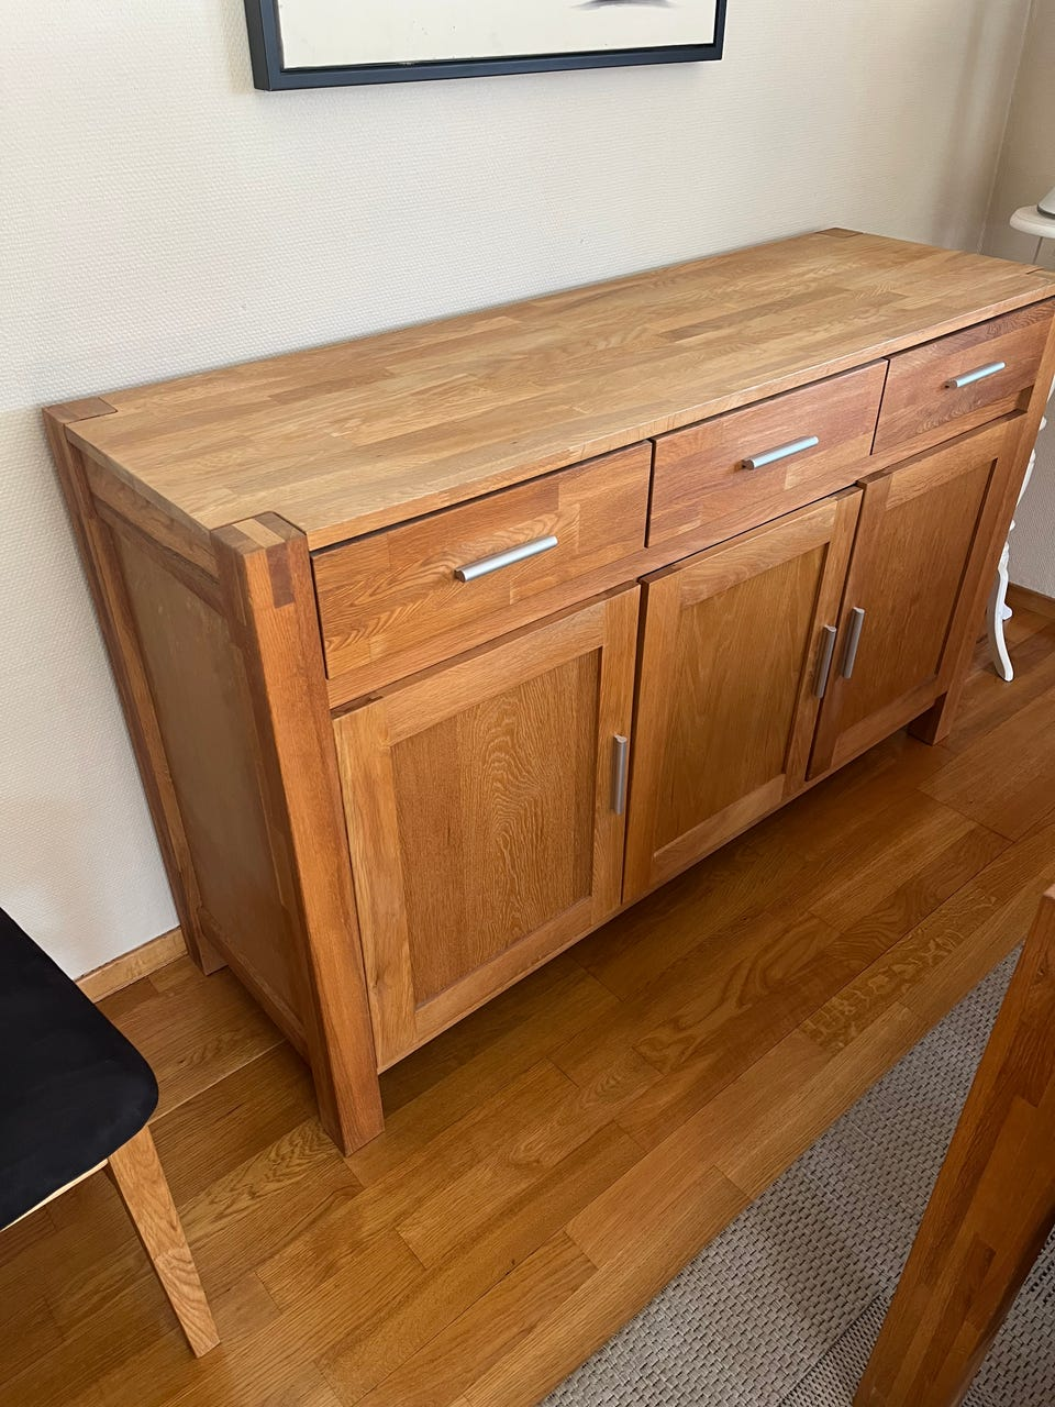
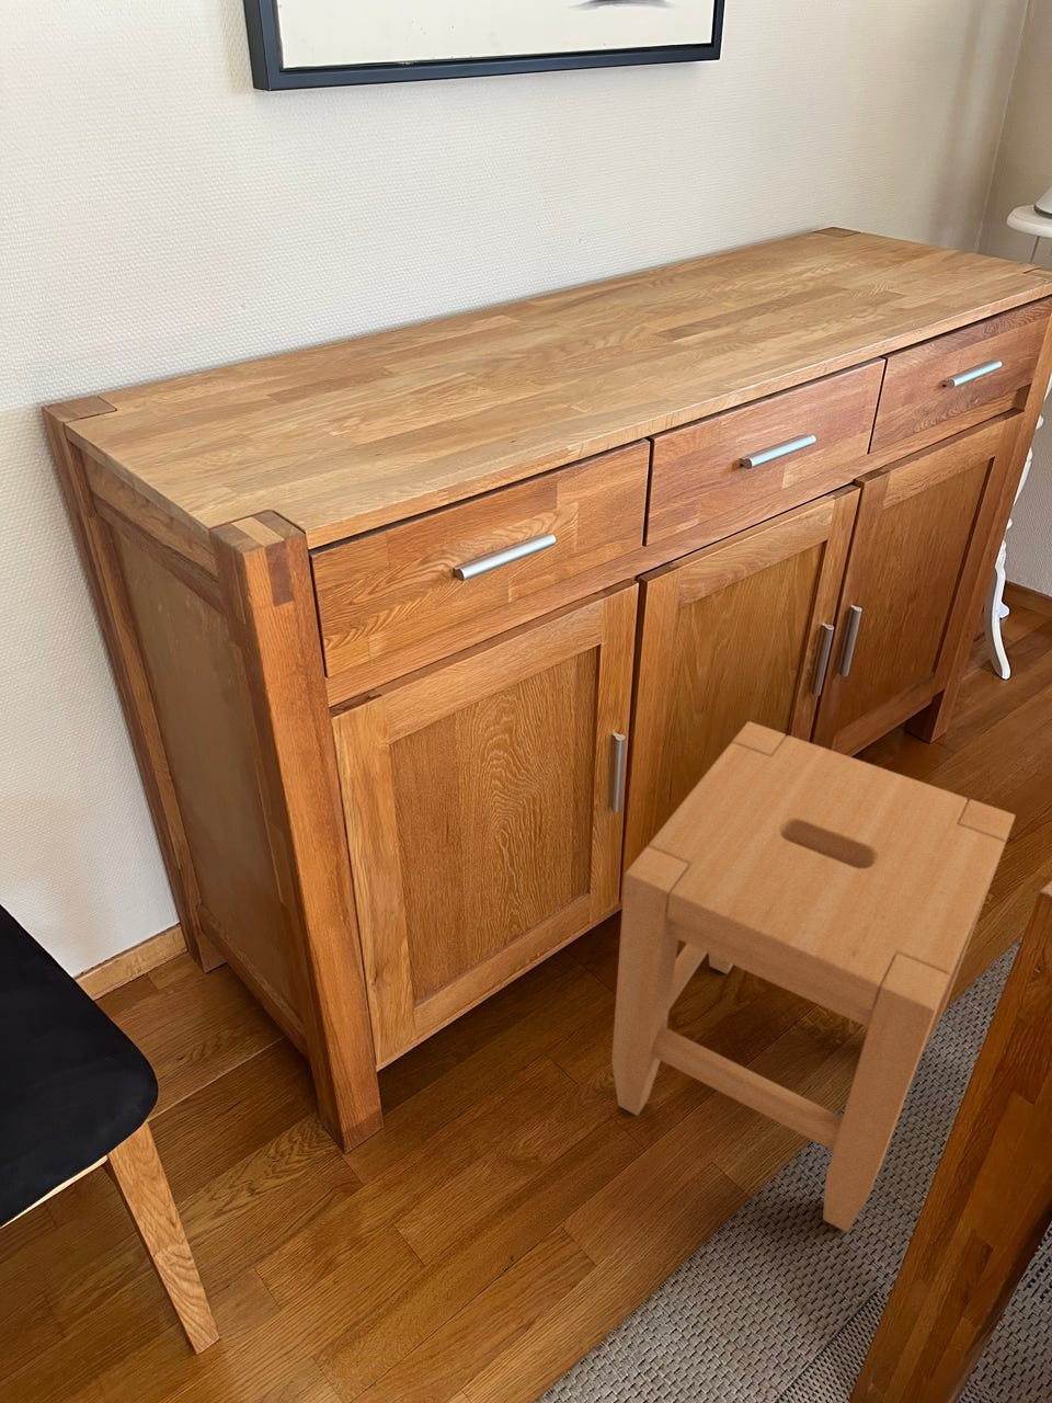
+ stool (798, 970)
